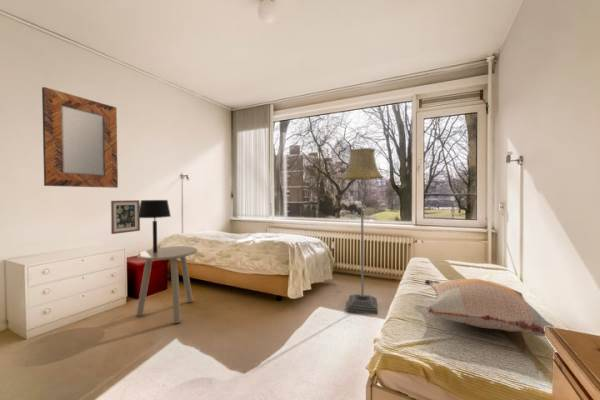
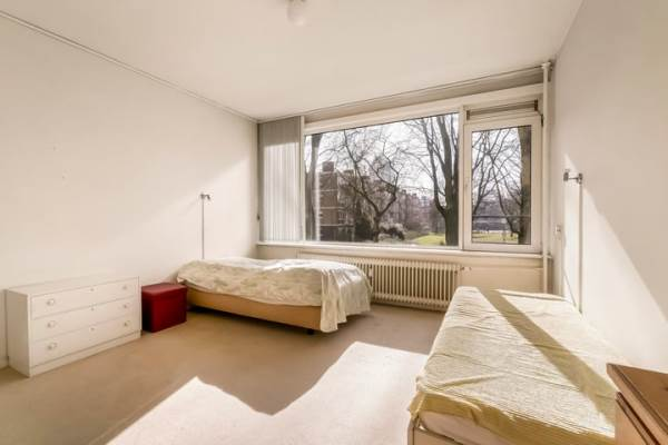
- wall art (126, 216)
- home mirror (83, 142)
- decorative pillow (476, 300)
- floor lamp (362, 228)
- side table (172, 281)
- table lamp (154, 226)
